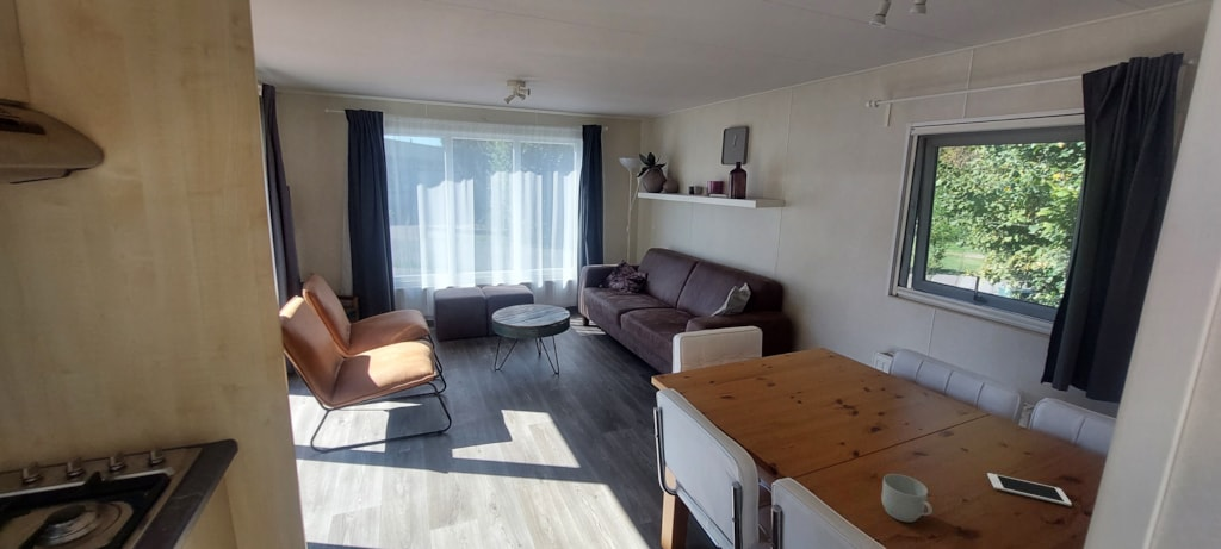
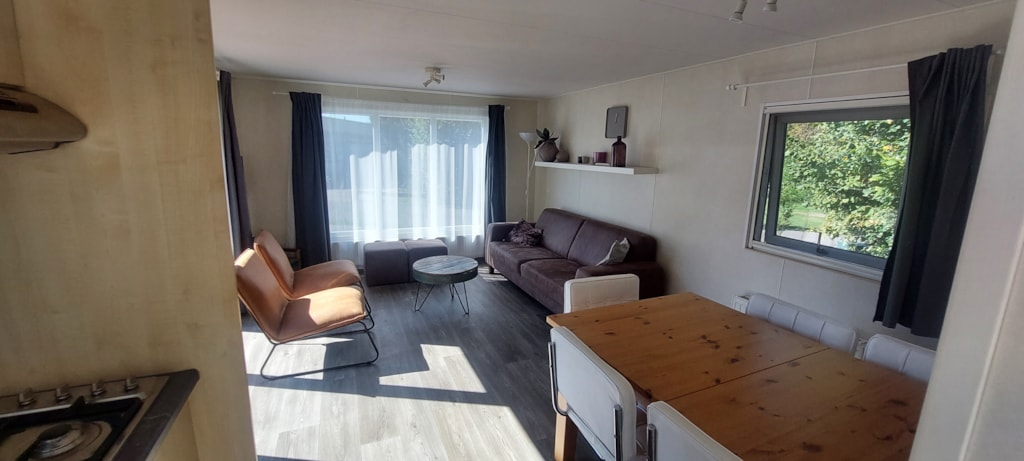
- cell phone (1027, 488)
- mug (907, 501)
